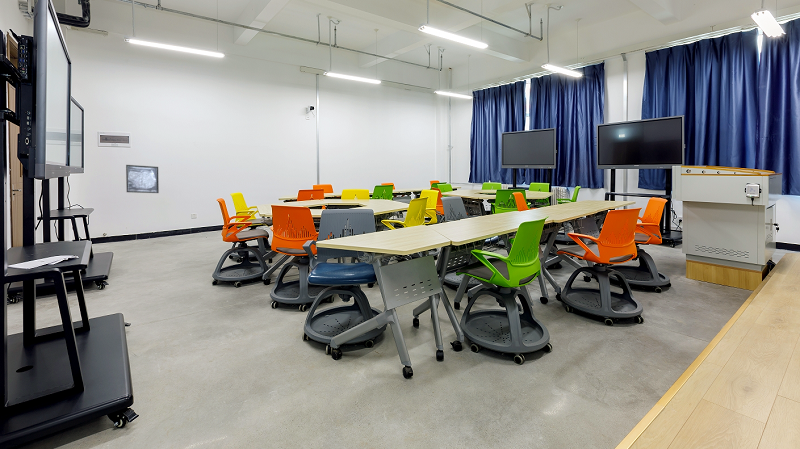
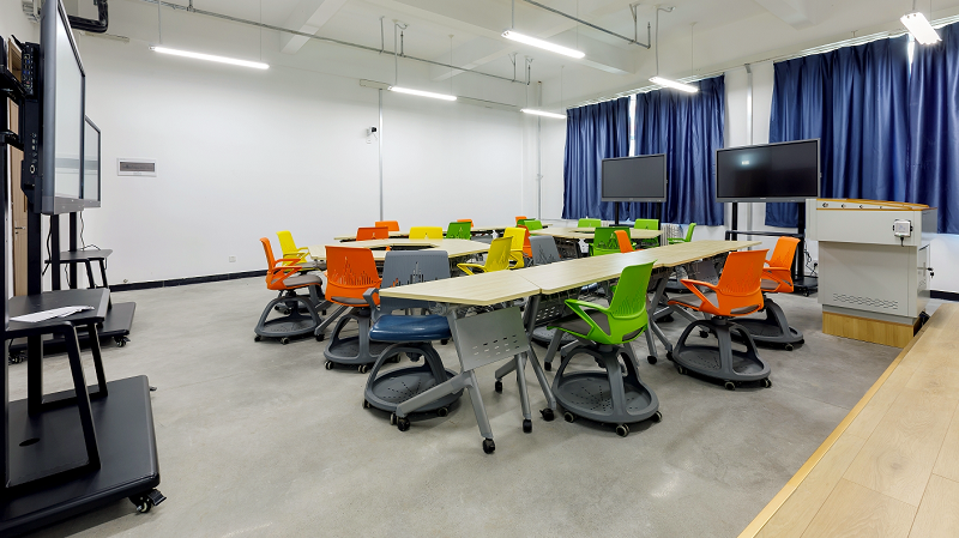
- wall art (142, 179)
